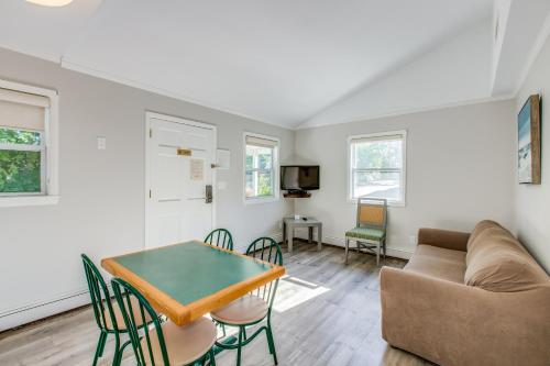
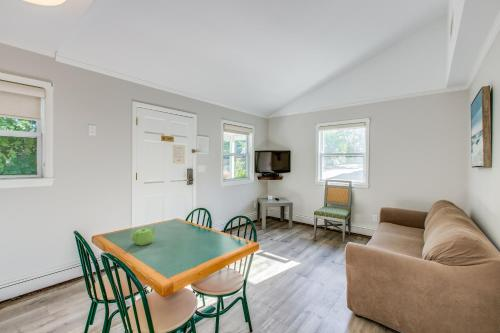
+ teapot (144, 235)
